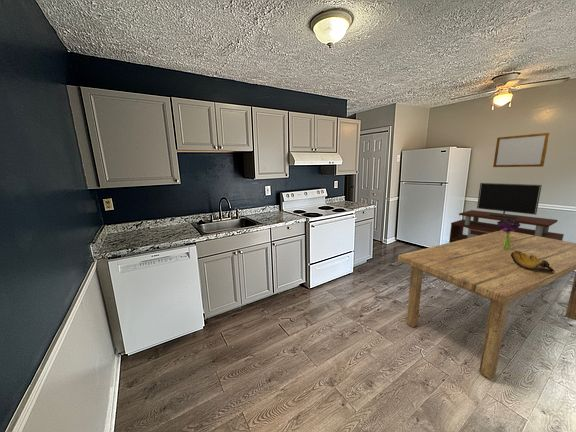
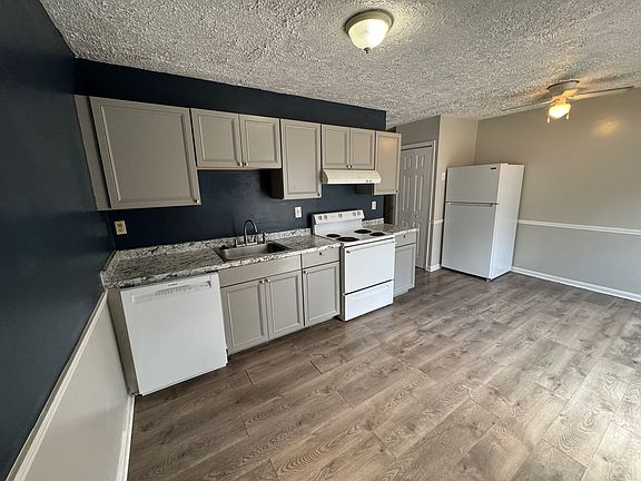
- bouquet (507, 234)
- tv stand (500, 227)
- dining table (498, 287)
- writing board (519, 151)
- banana bunch (534, 260)
